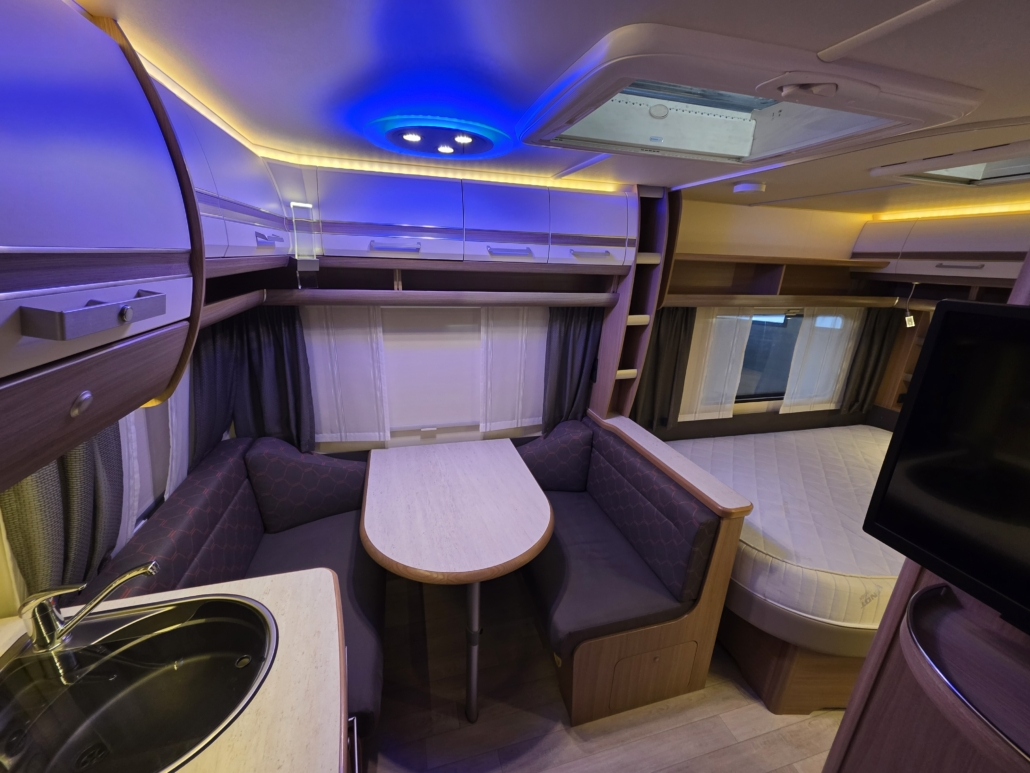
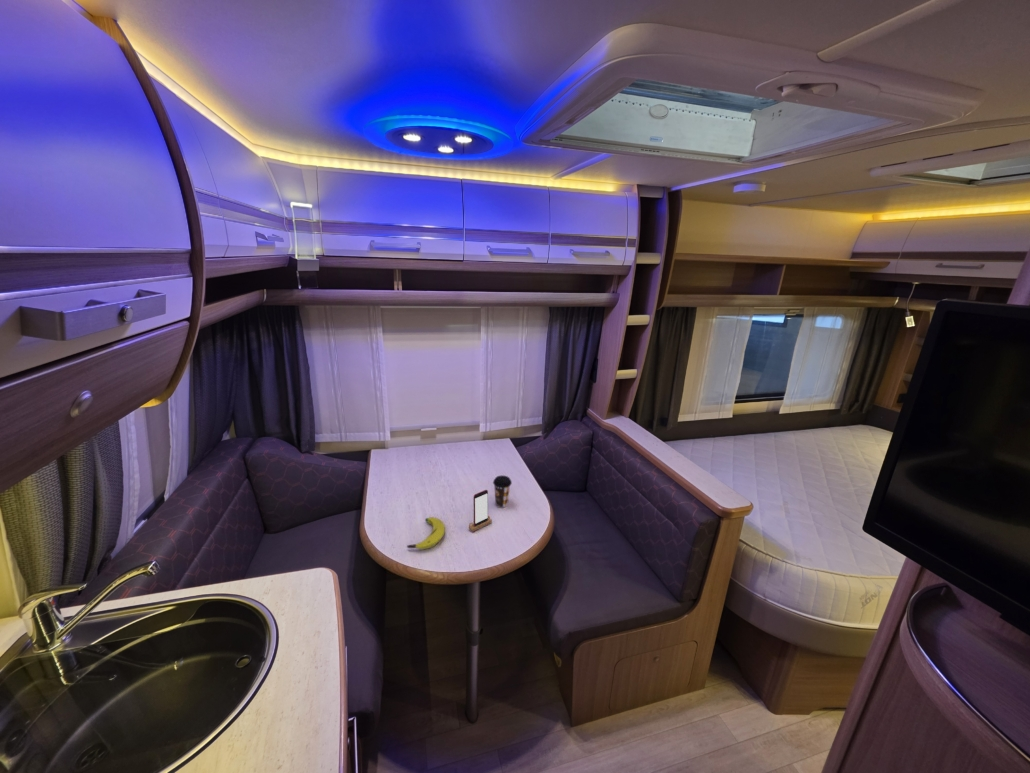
+ banana (429, 535)
+ coffee cup (502, 491)
+ smartphone (480, 509)
